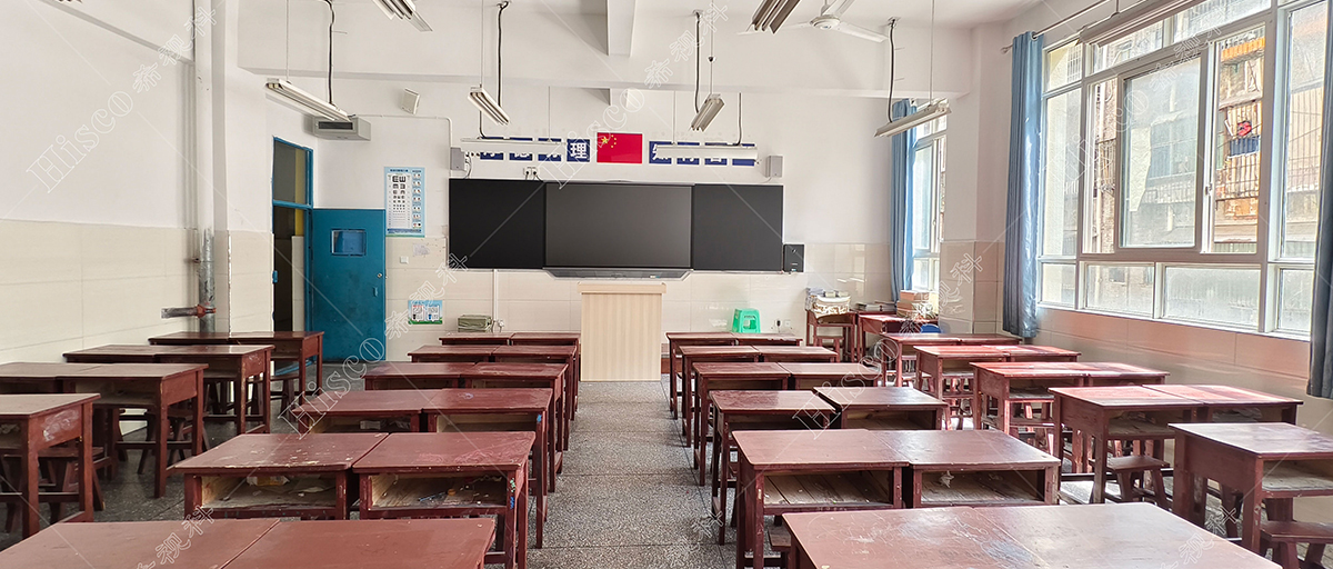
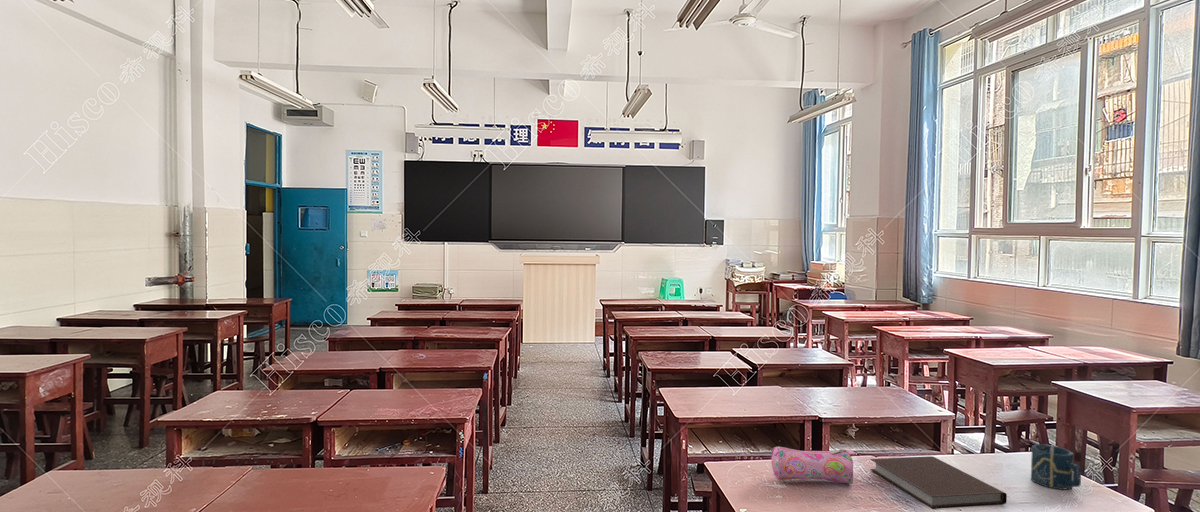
+ pencil case (812, 464)
+ cup (1056, 468)
+ notebook (933, 480)
